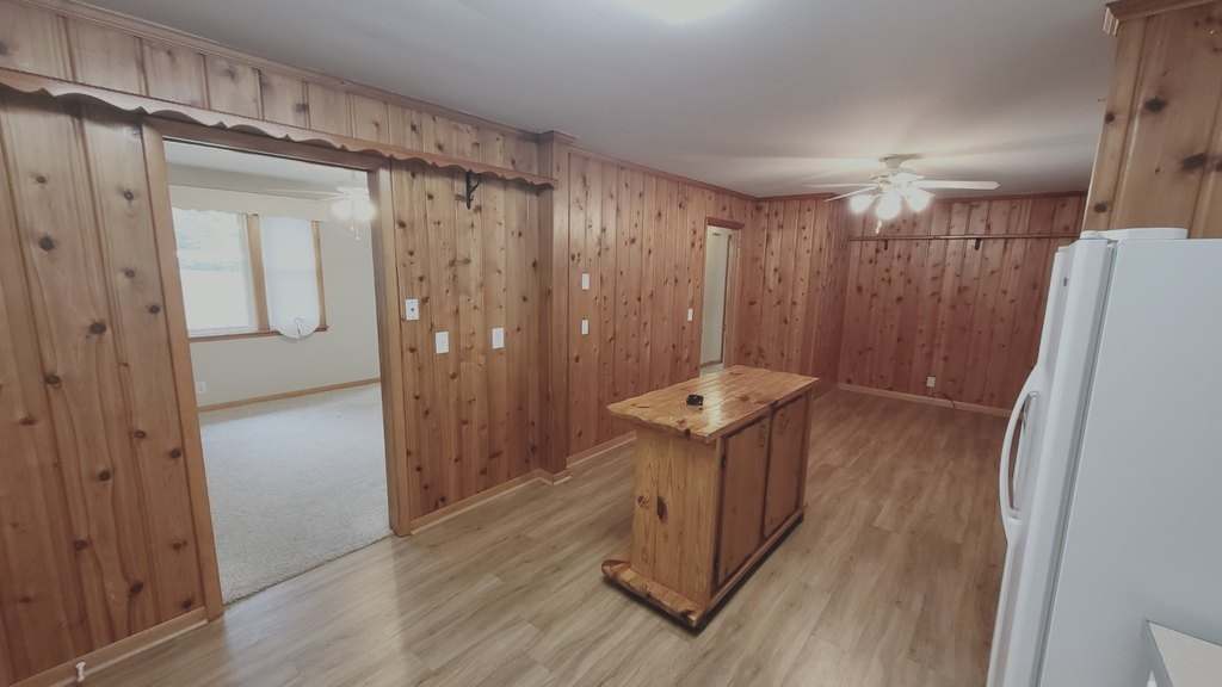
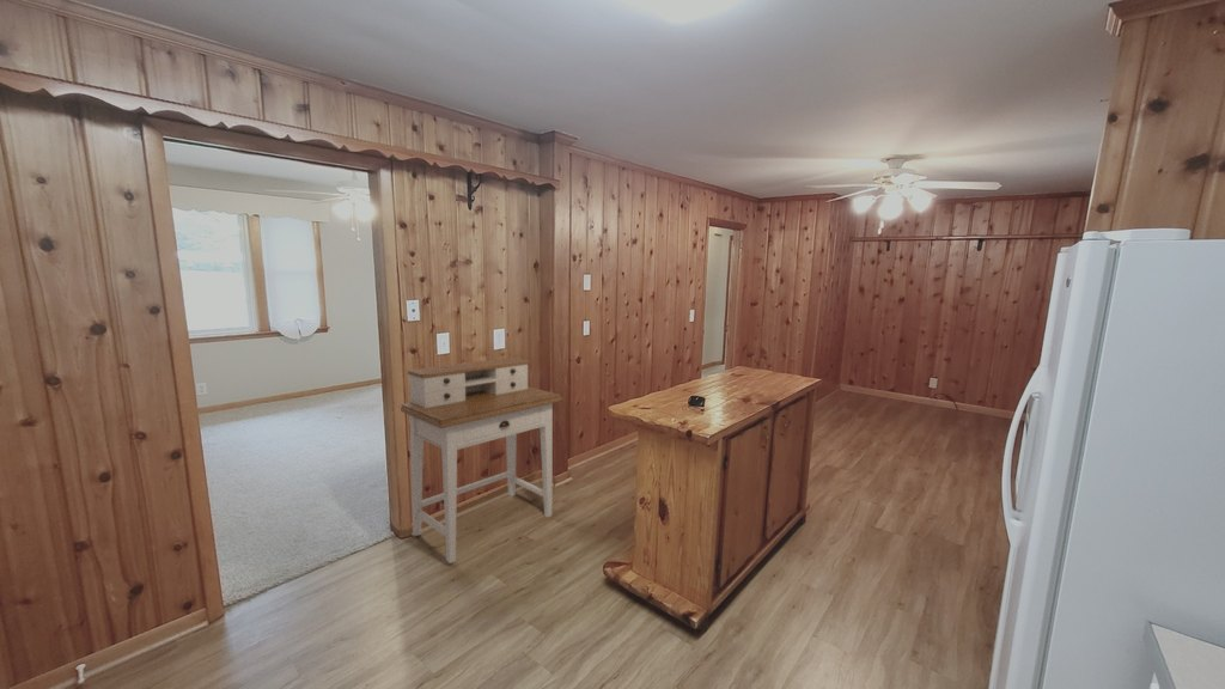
+ desk (484, 441)
